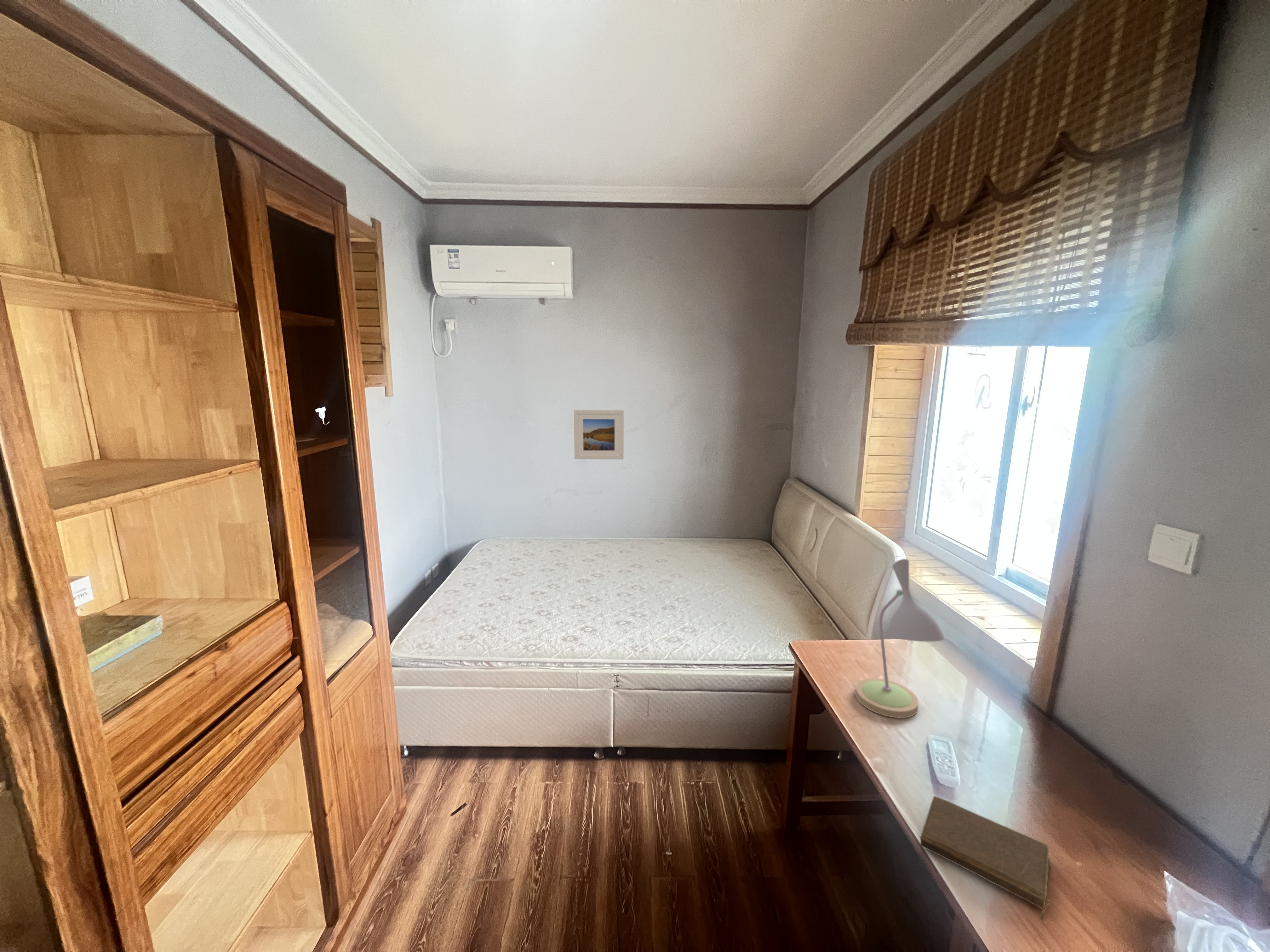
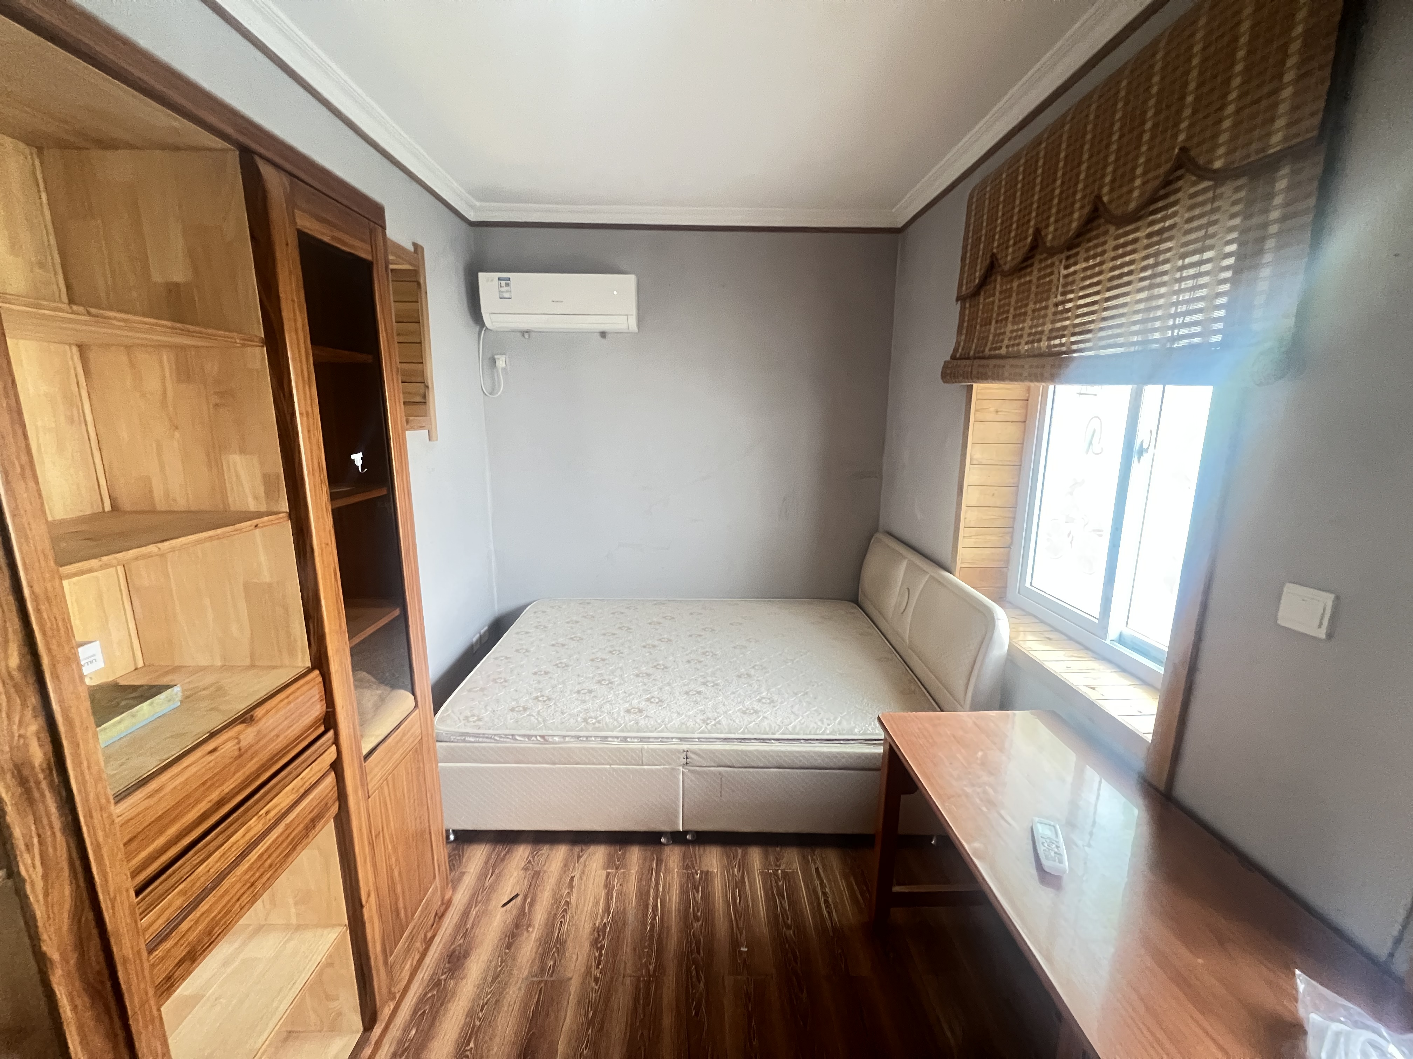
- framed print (599, 435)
- desk lamp (901, 637)
- book (984, 855)
